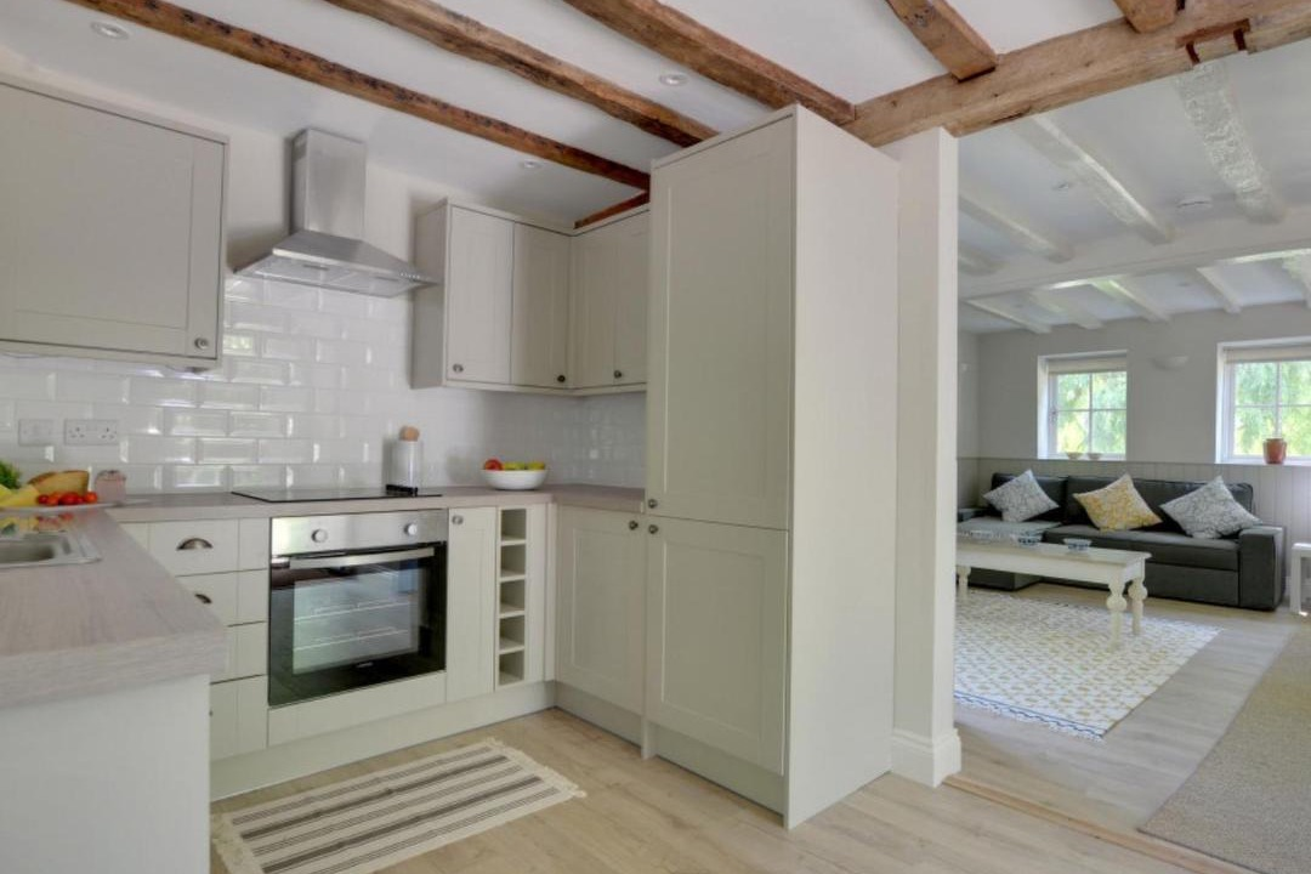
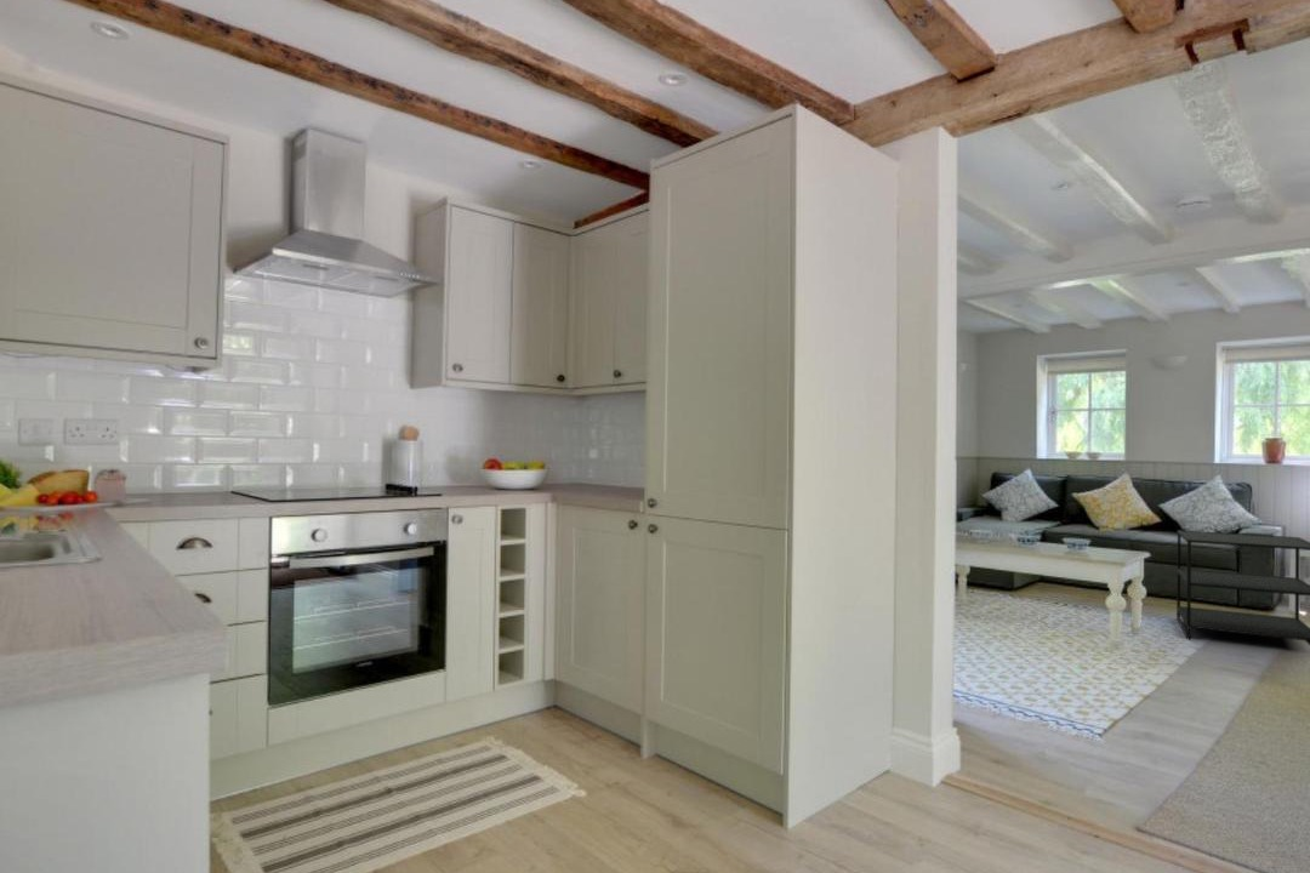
+ side table (1243, 587)
